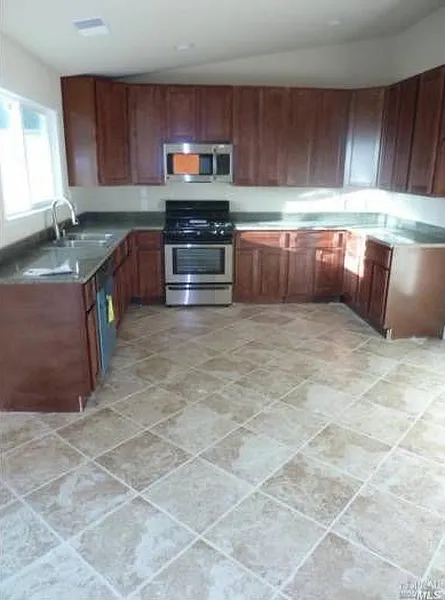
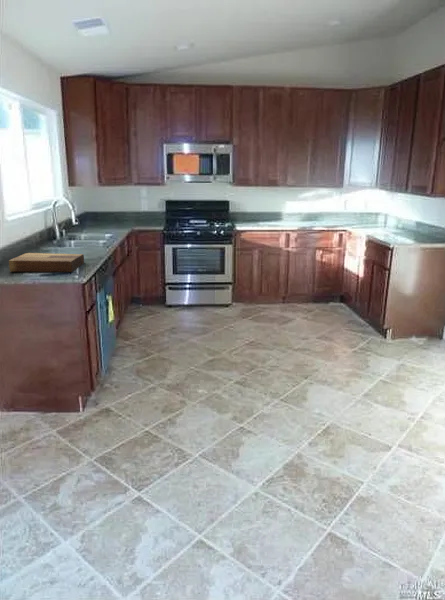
+ cutting board (47, 261)
